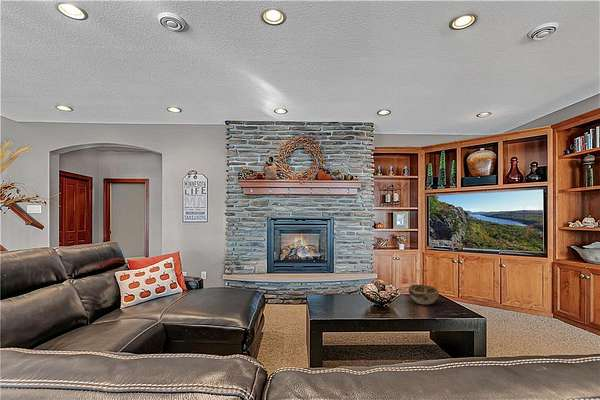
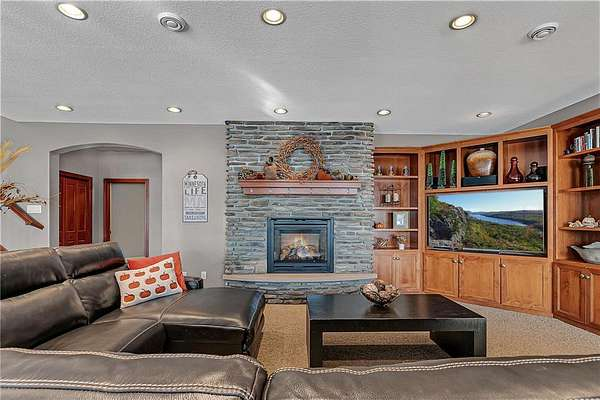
- decorative bowl (423, 295)
